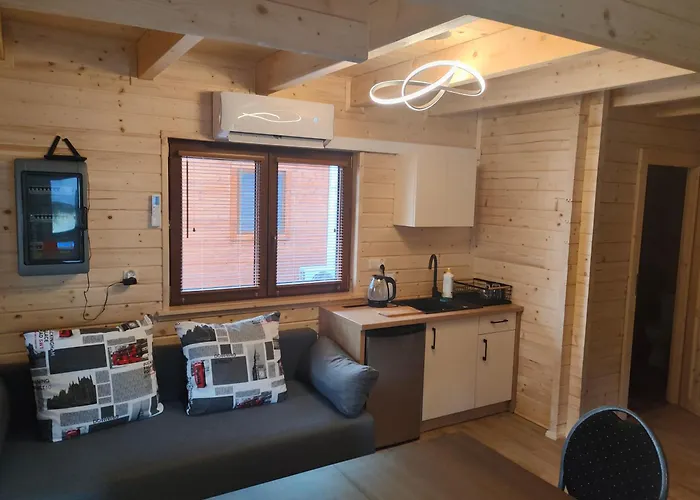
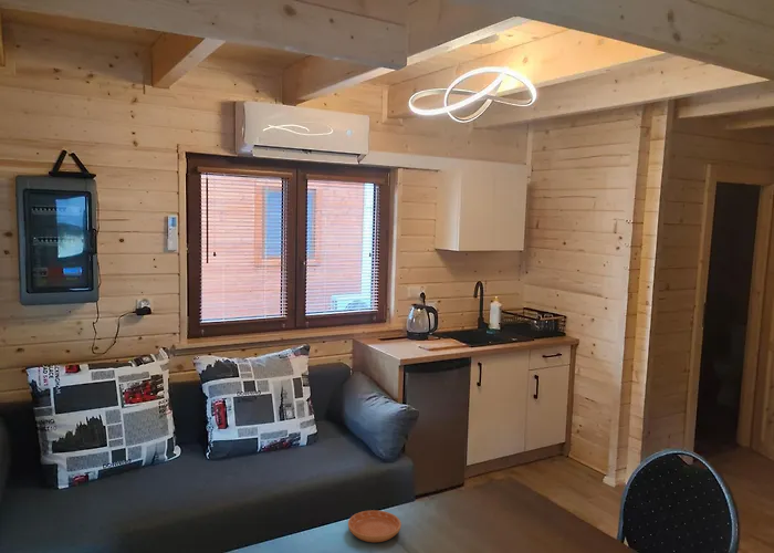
+ saucer (374, 526)
